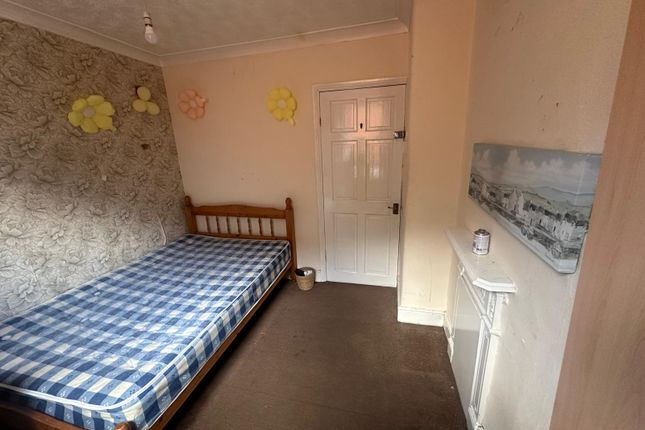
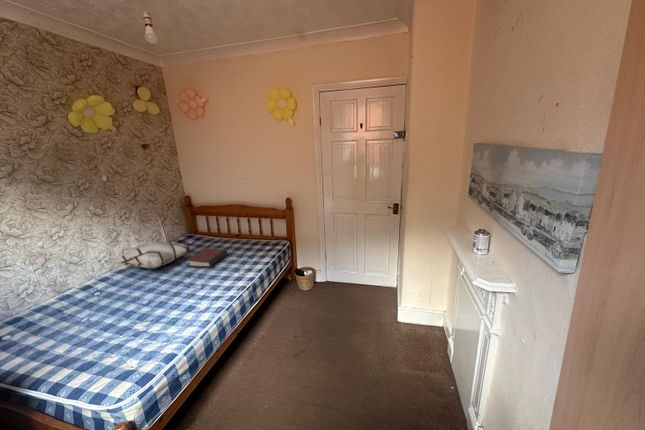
+ hardback book (208, 257)
+ decorative pillow (156, 254)
